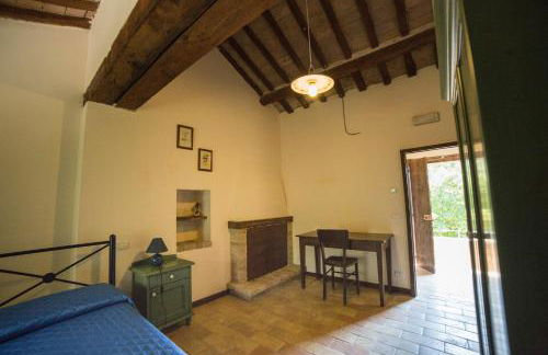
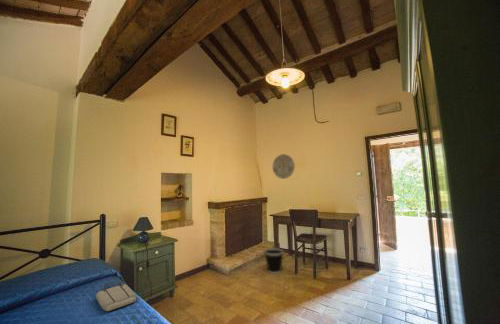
+ wastebasket (274, 261)
+ tote bag (113, 293)
+ wall decoration (282, 166)
